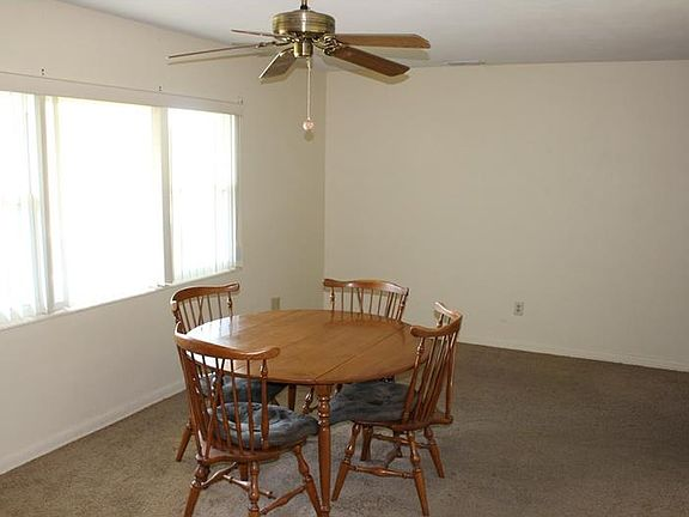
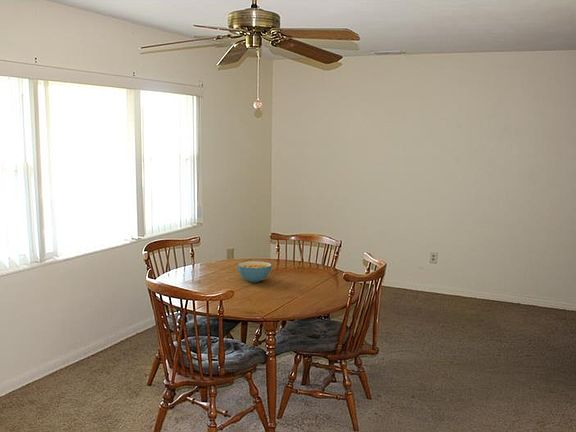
+ cereal bowl (254, 272)
